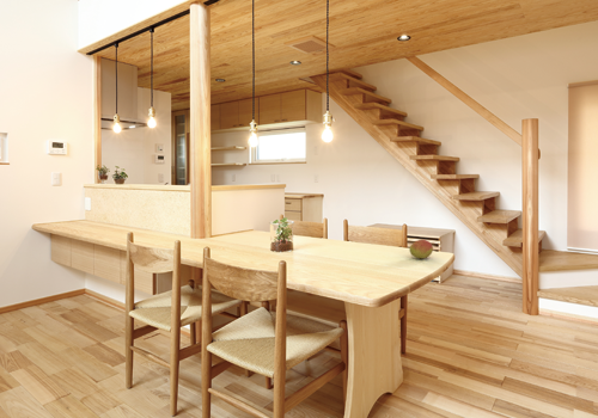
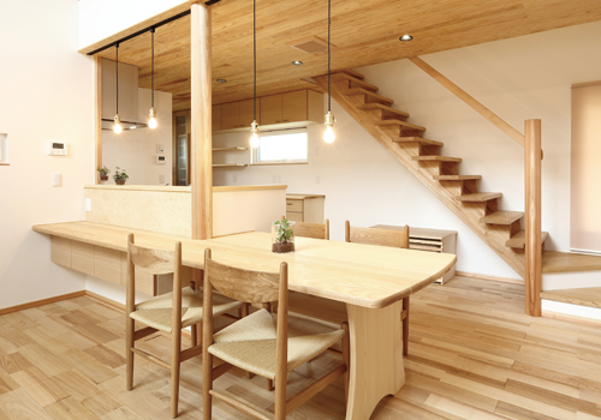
- fruit (421, 248)
